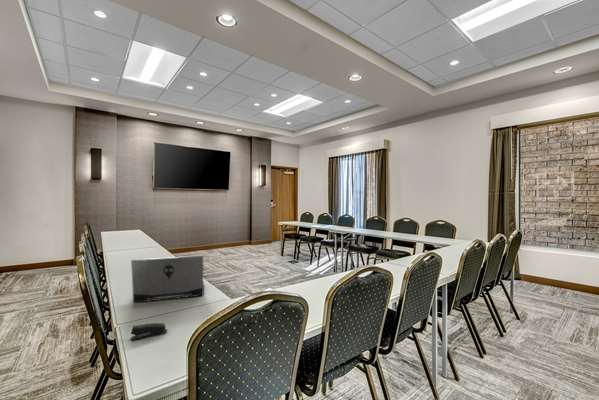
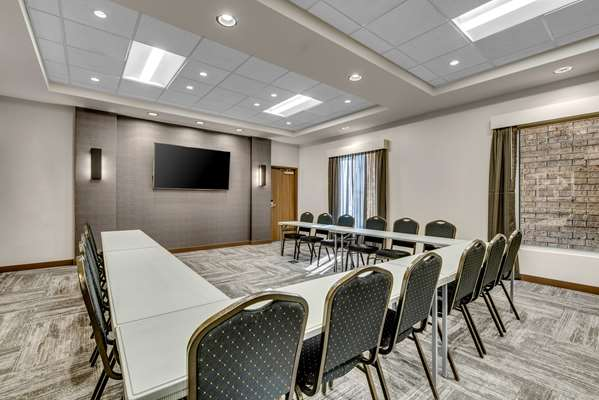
- stapler (149, 329)
- laptop (171, 273)
